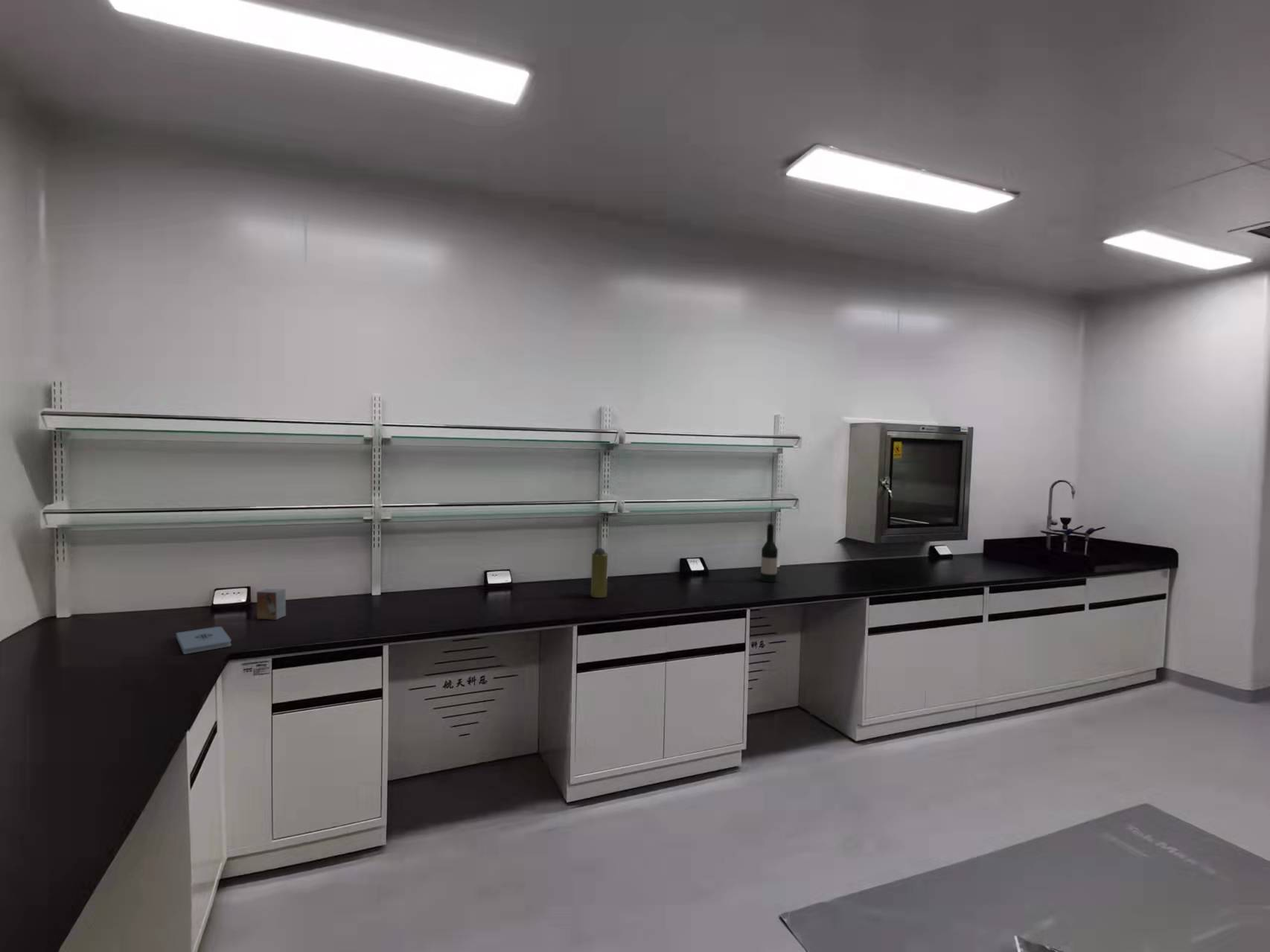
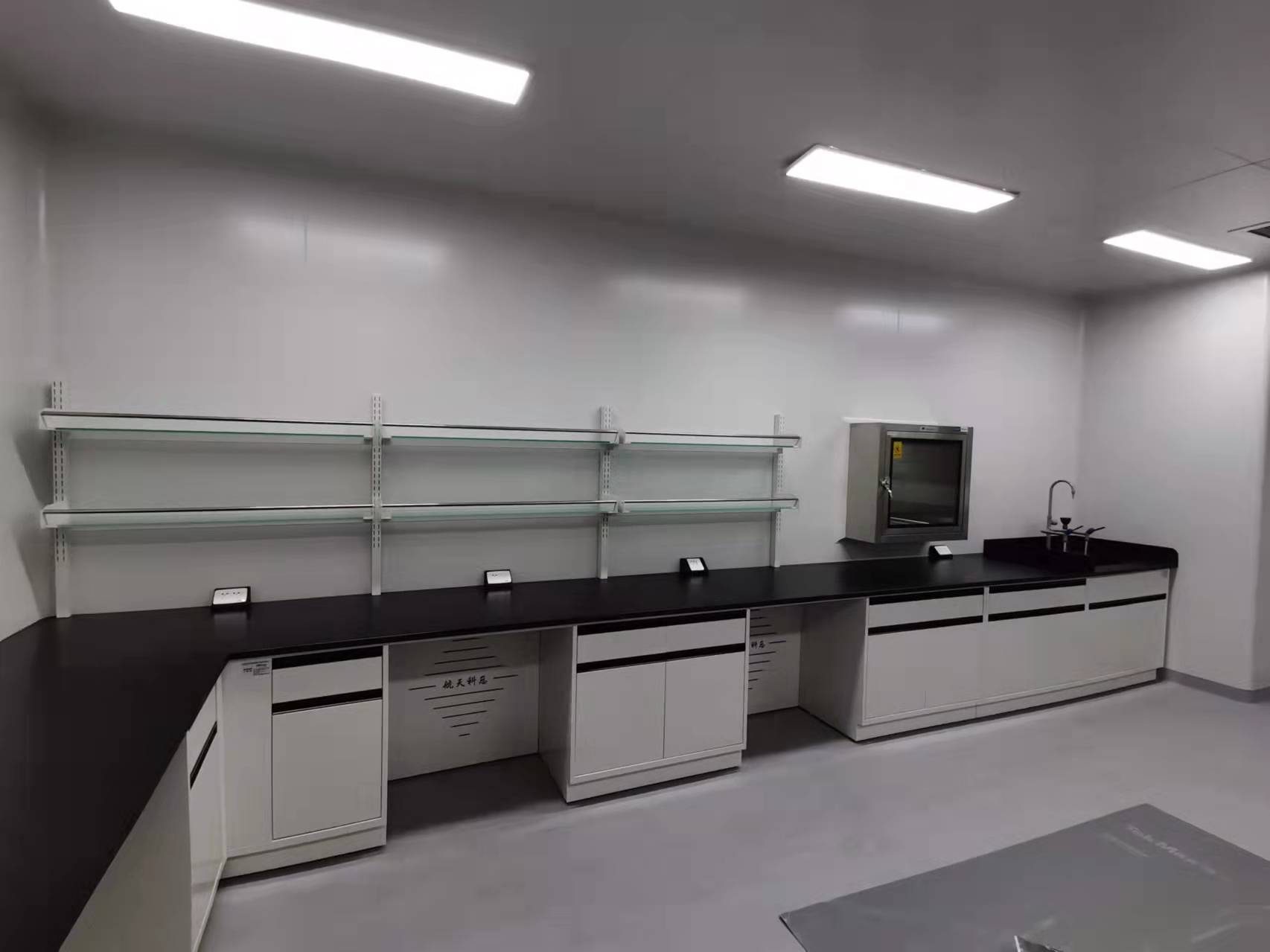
- small box (271, 604)
- wine bottle (769, 552)
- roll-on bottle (599, 572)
- notepad (203, 639)
